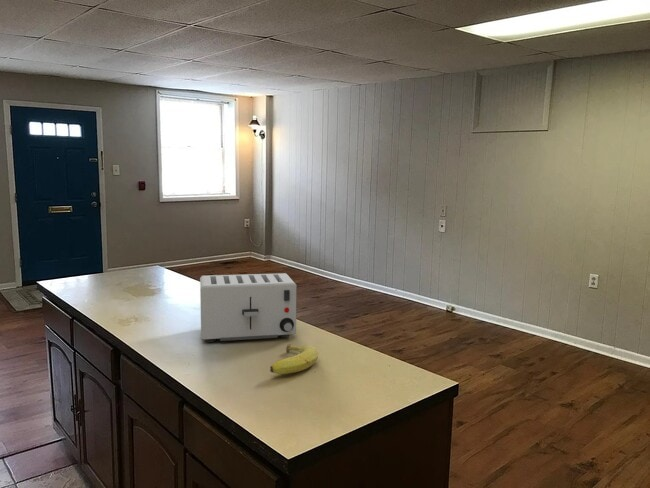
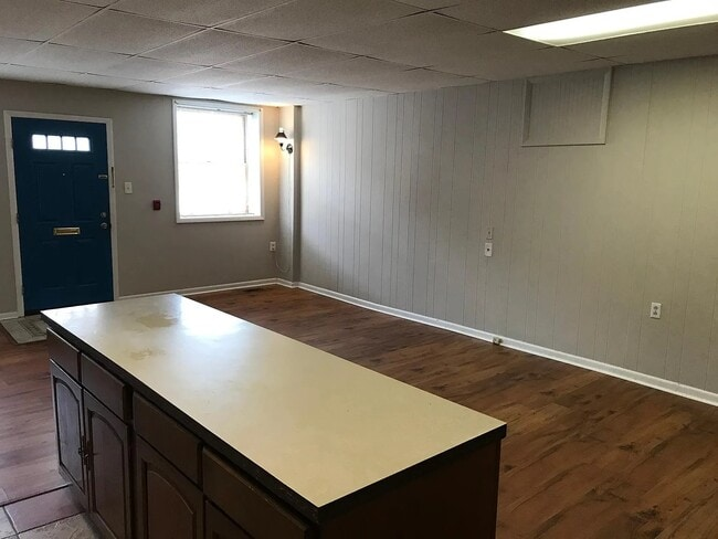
- fruit (290, 357)
- toaster (247, 307)
